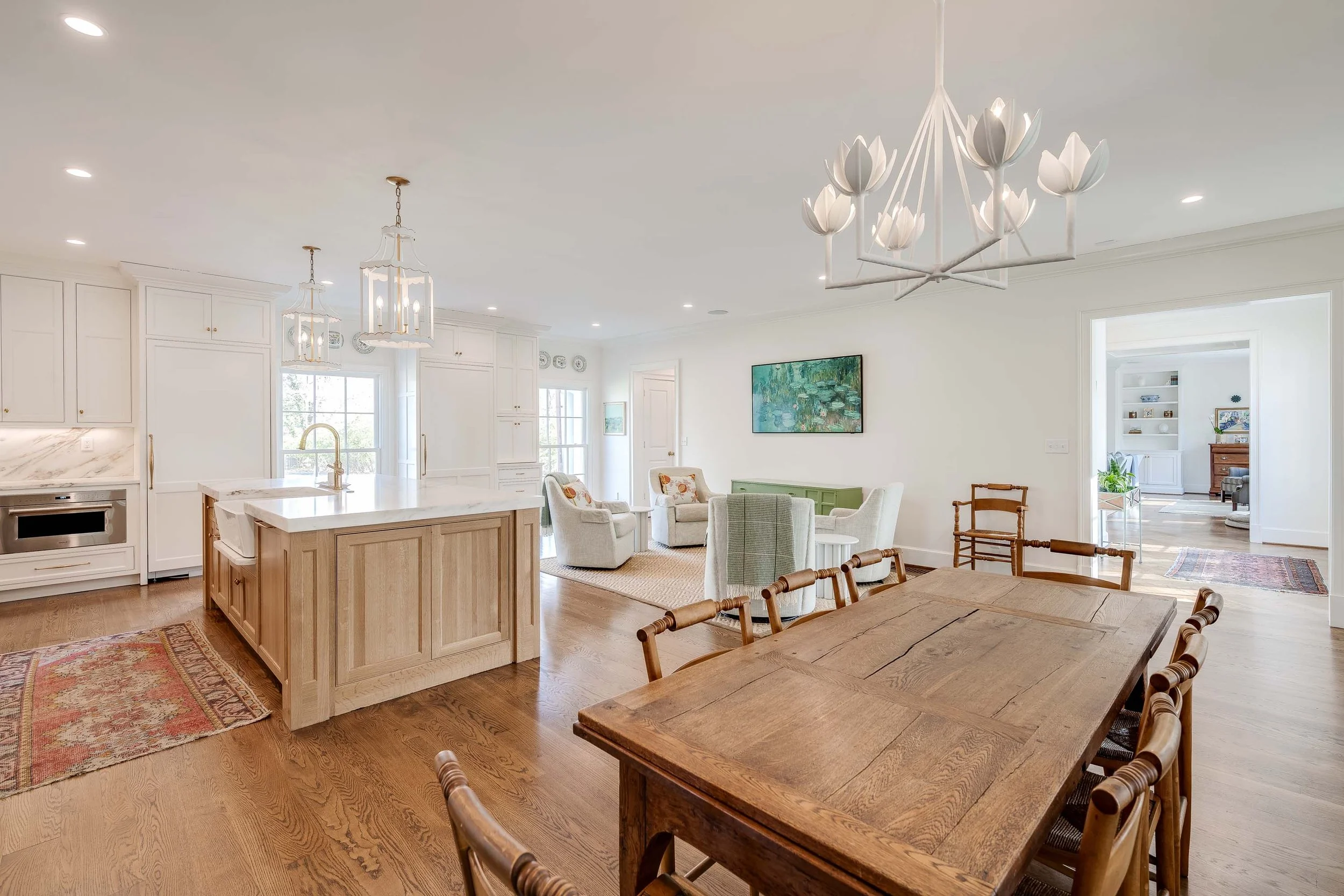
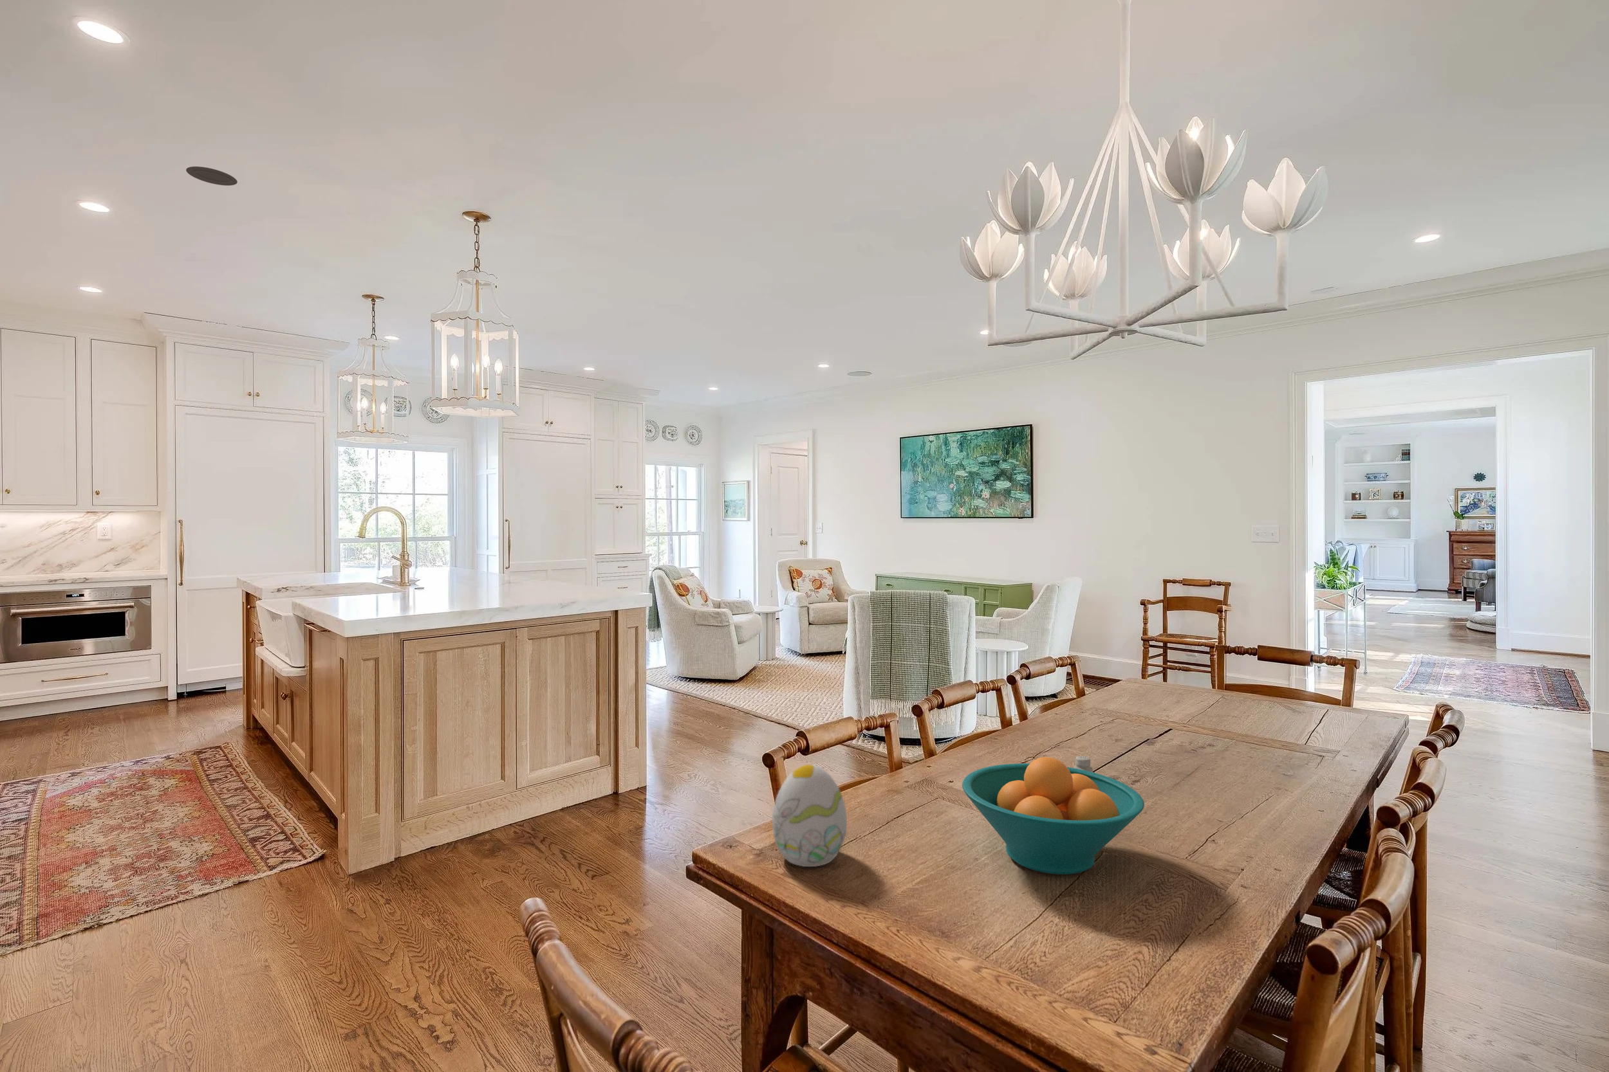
+ recessed light (212, 173)
+ fruit bowl (1050, 808)
+ decorative egg (809, 810)
+ saltshaker (1083, 769)
